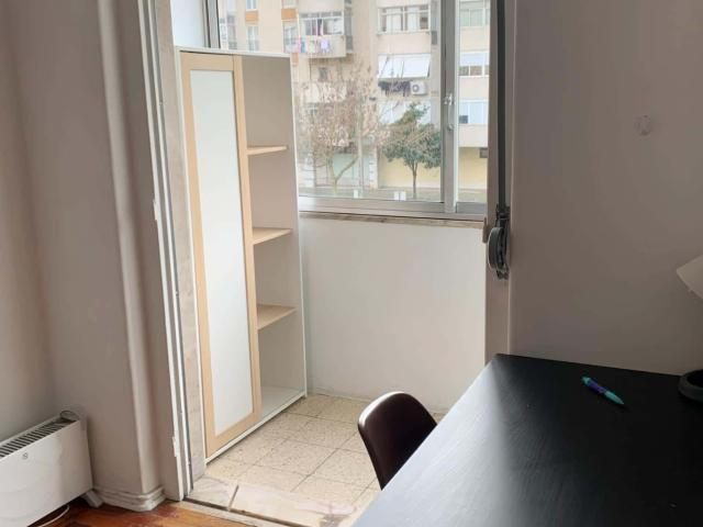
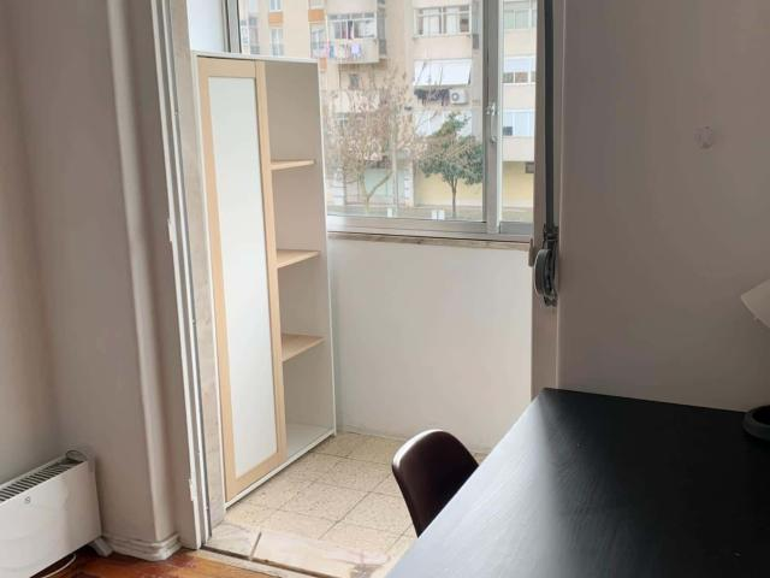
- pen (602, 390)
